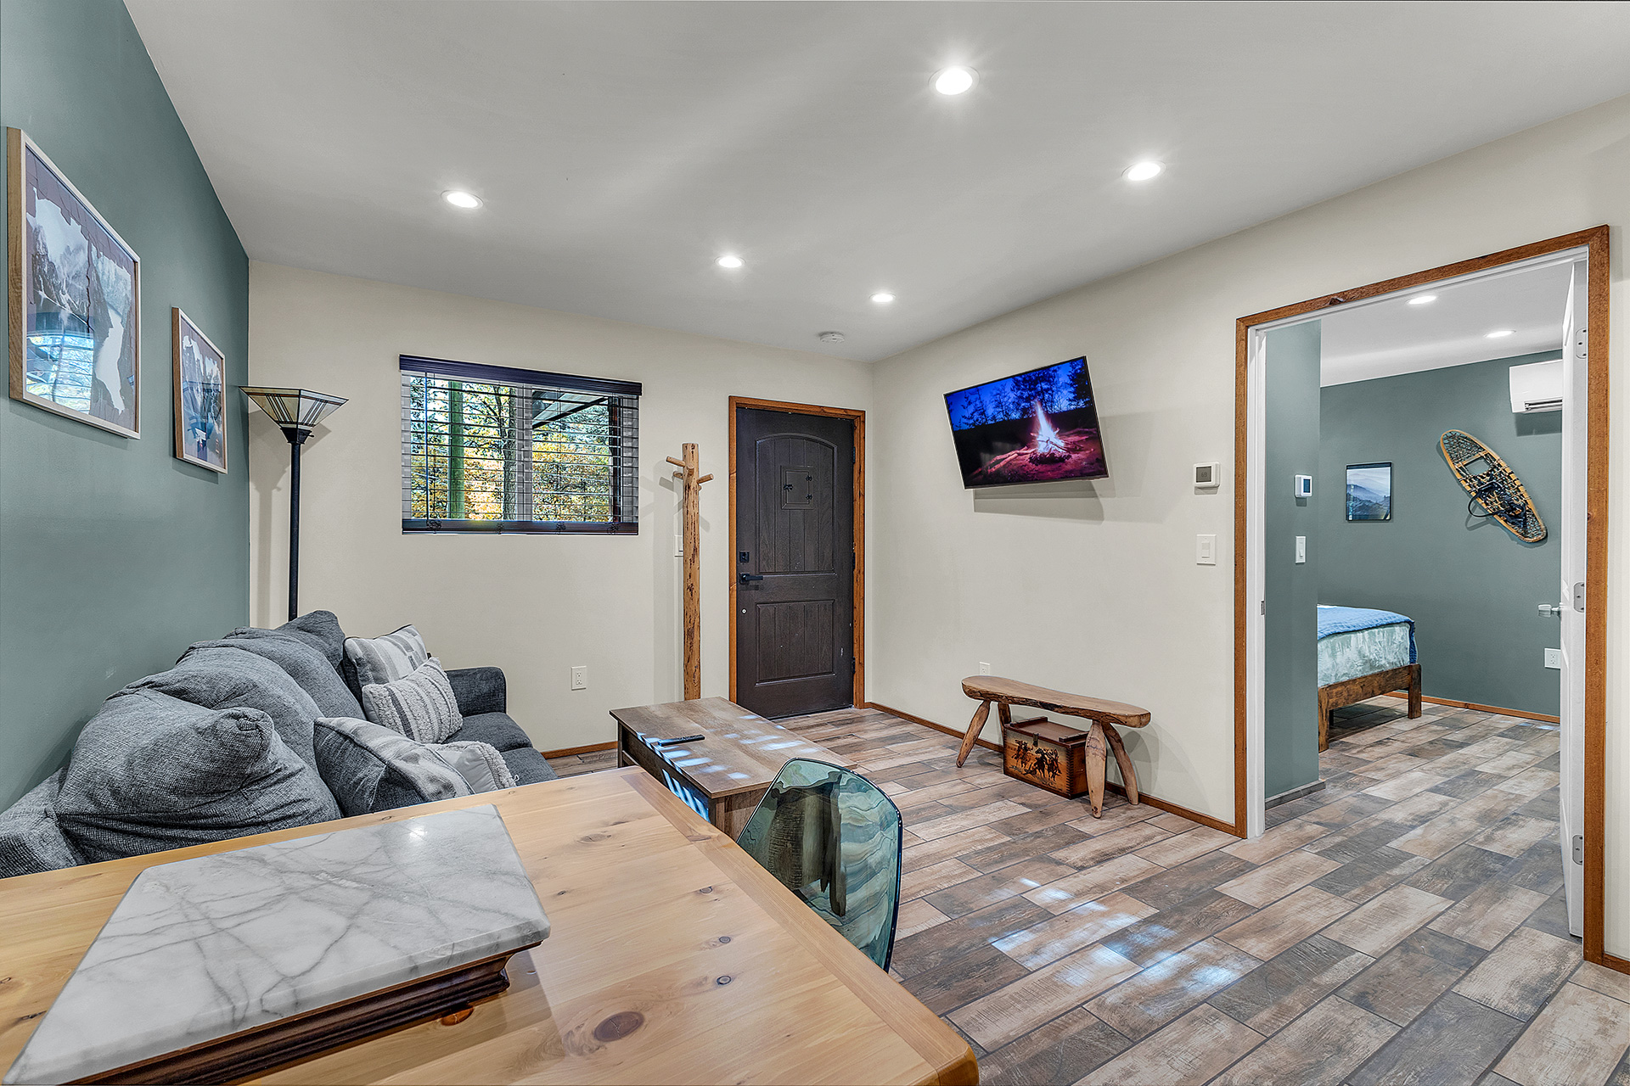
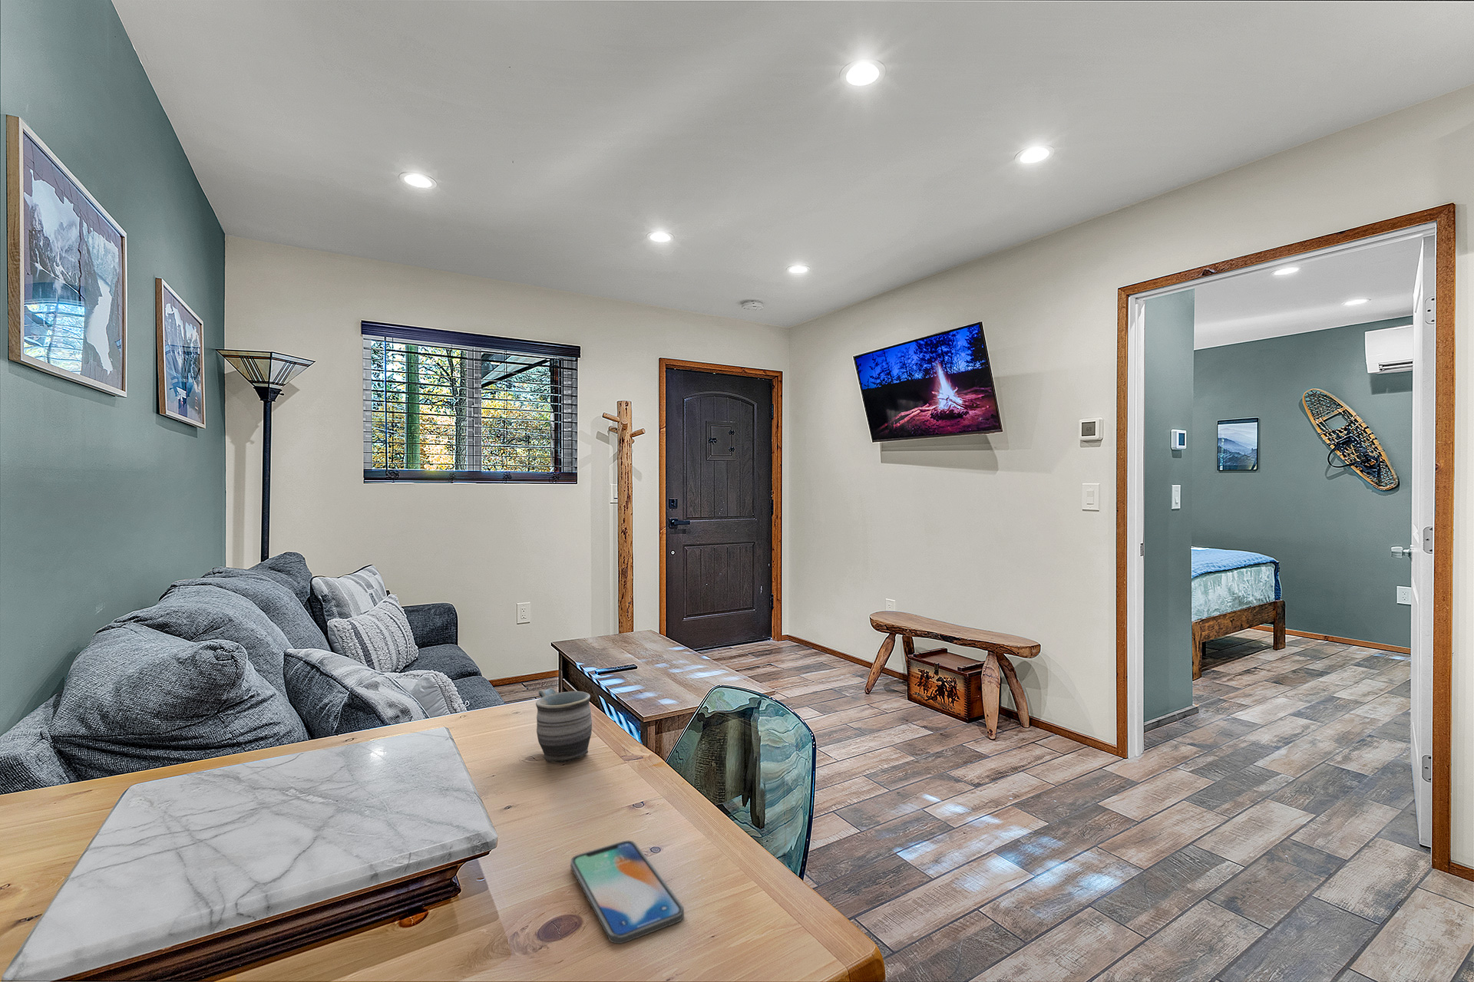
+ smartphone (623, 886)
+ mug (557, 723)
